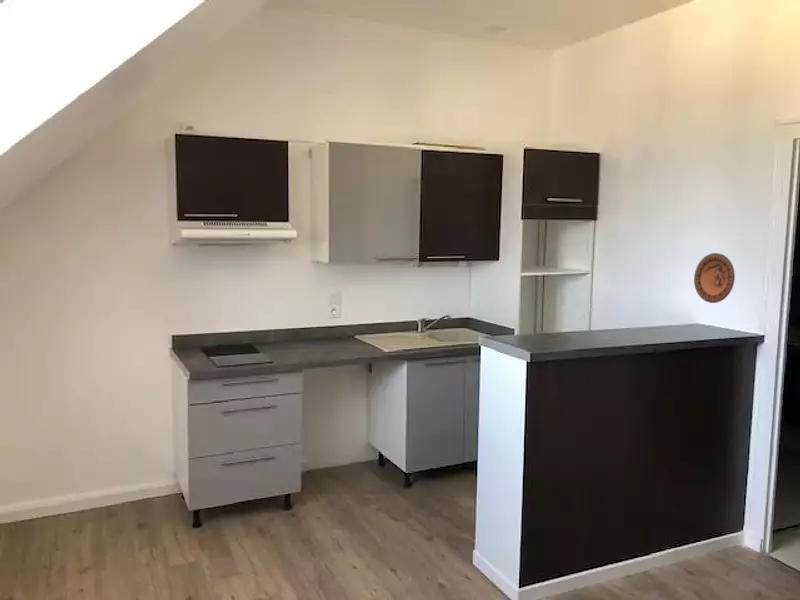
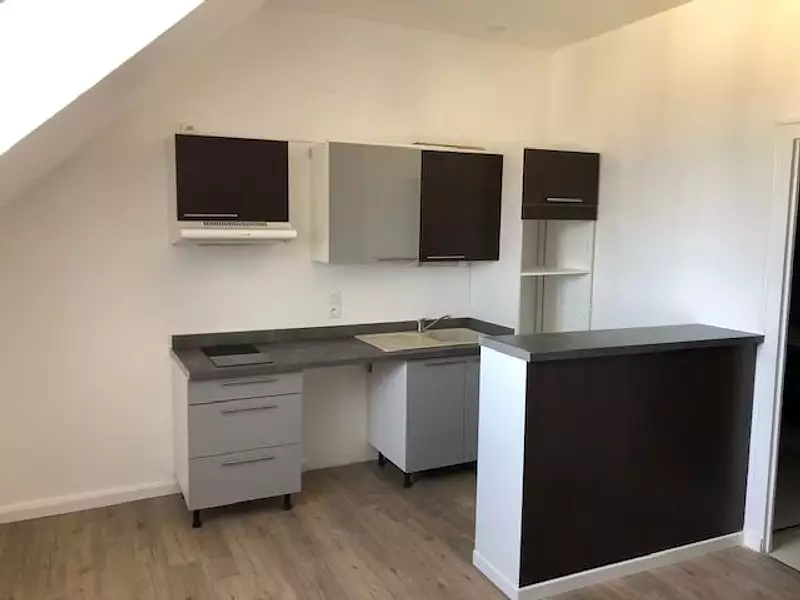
- decorative plate (714, 278)
